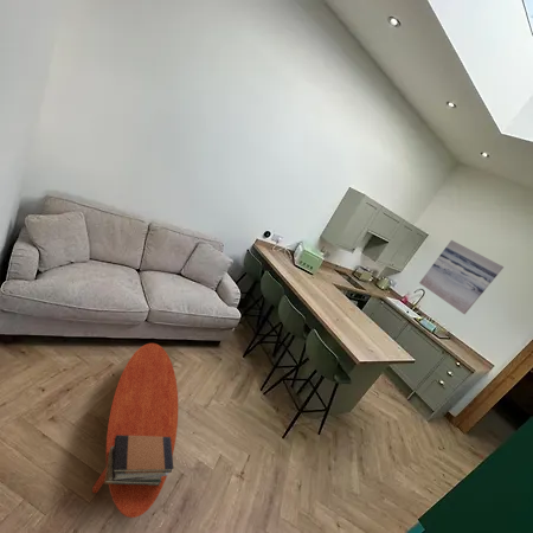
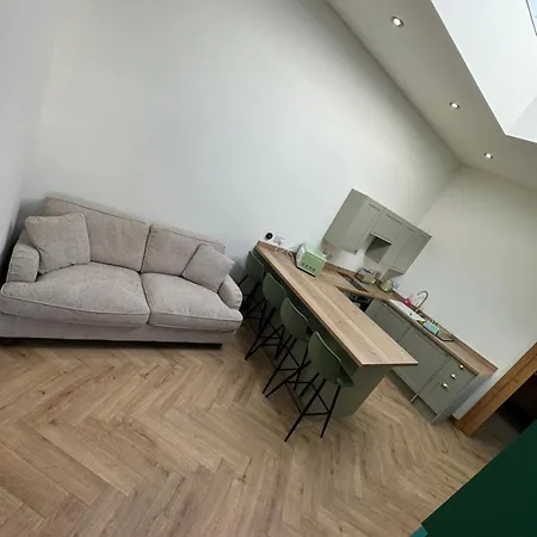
- wall art (457, 275)
- book stack (140, 460)
- coffee table (139, 422)
